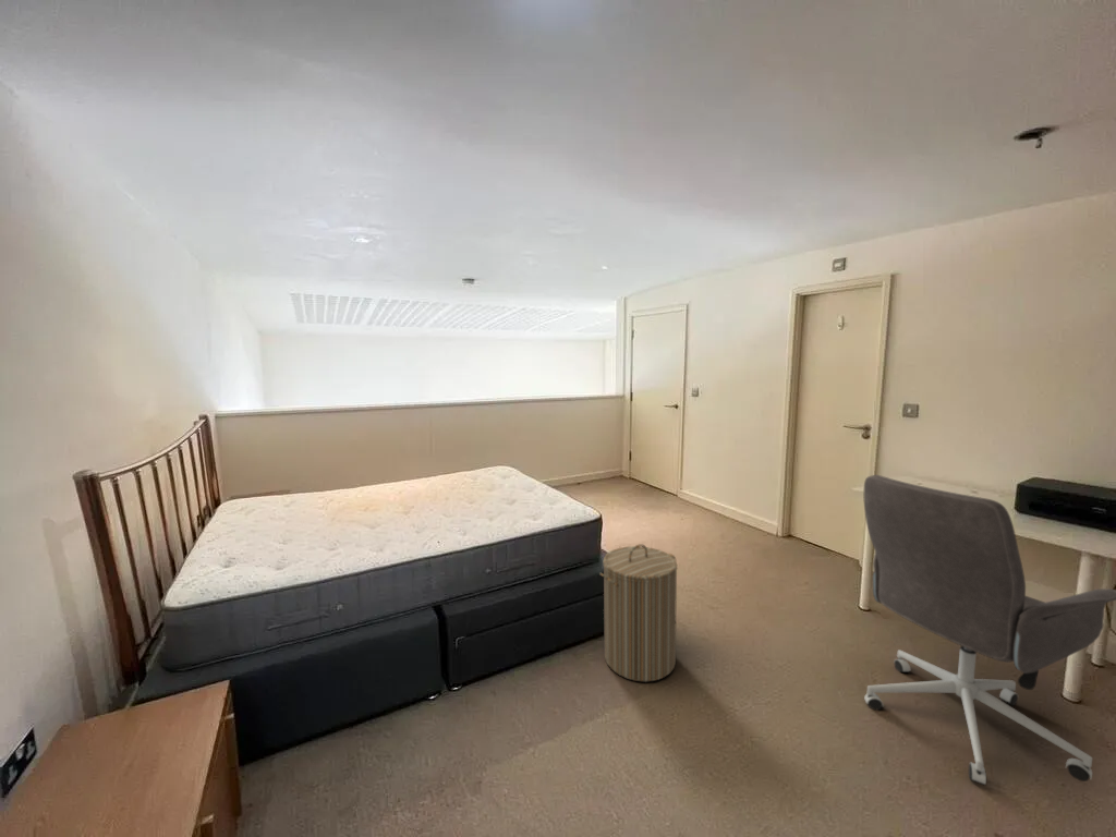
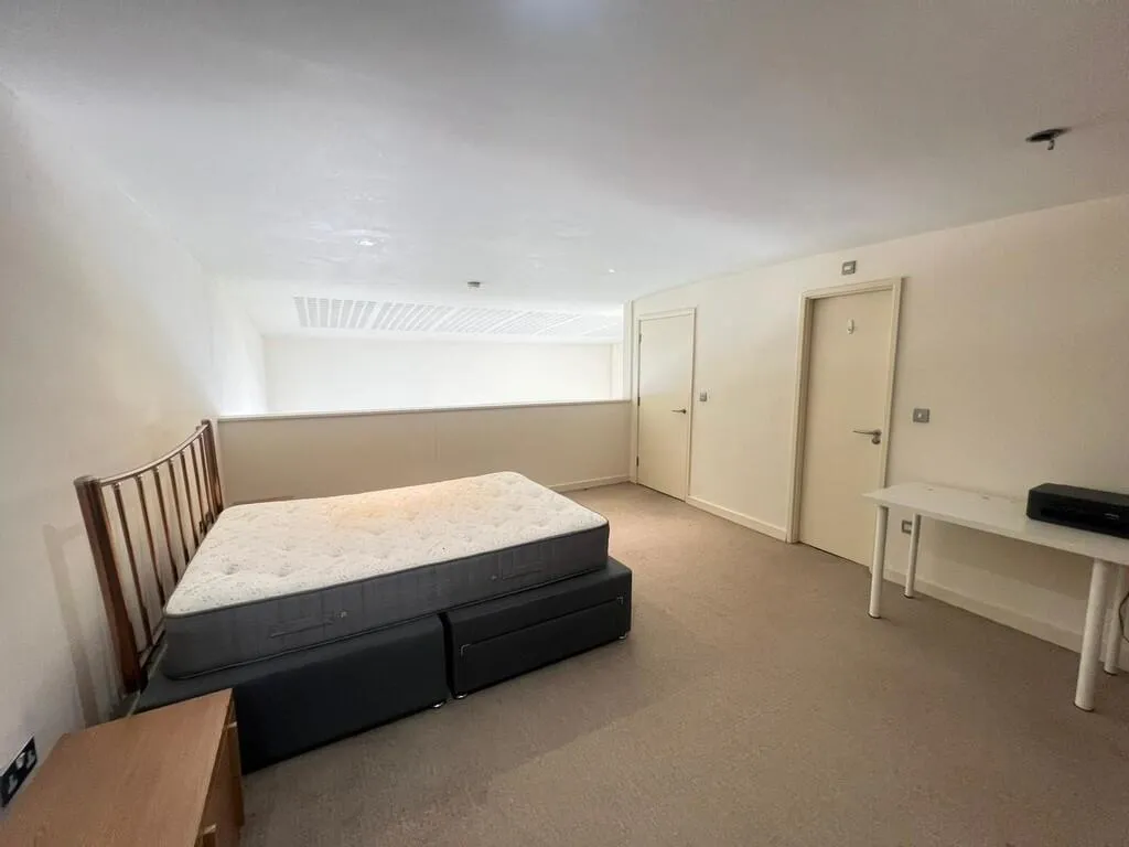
- office chair (969, 604)
- laundry hamper (639, 602)
